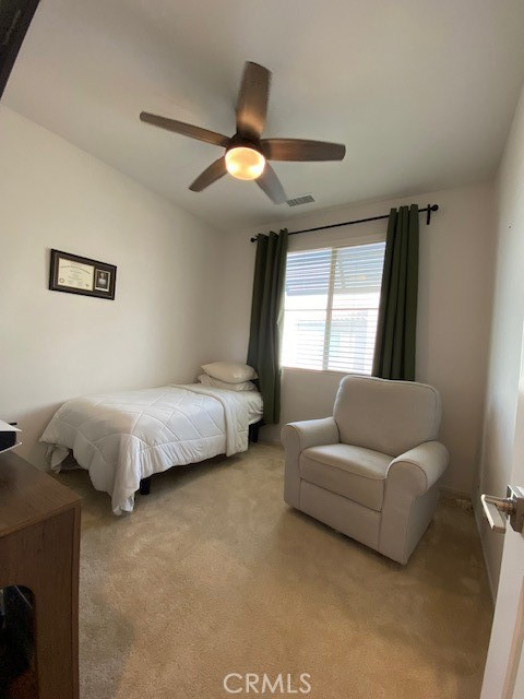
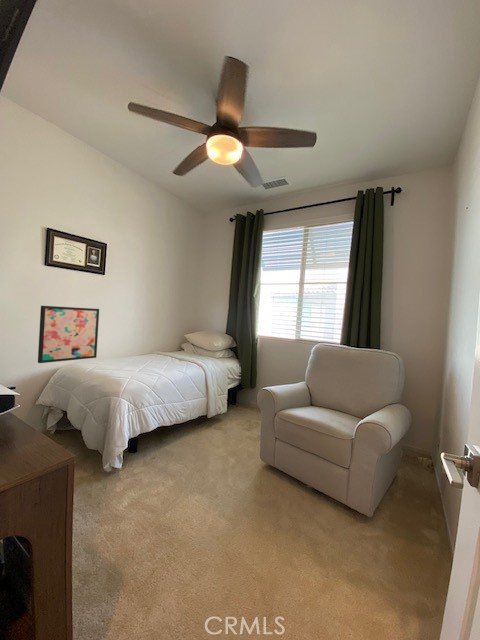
+ wall art (70, 333)
